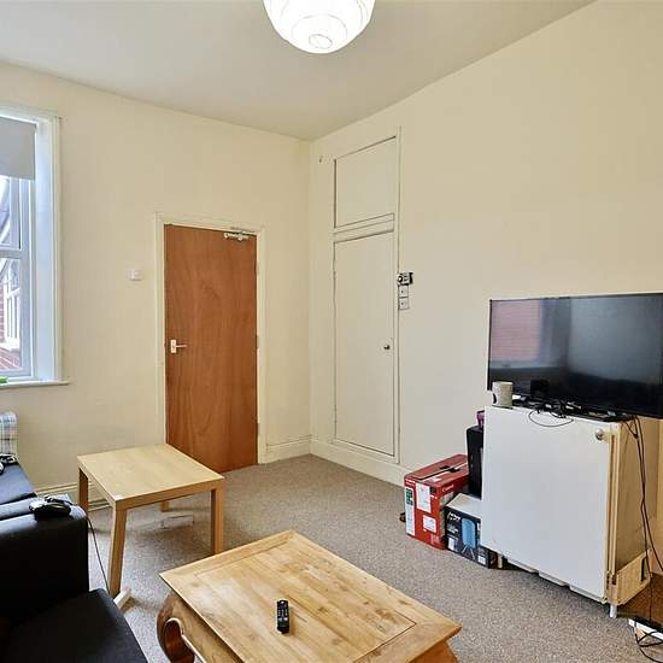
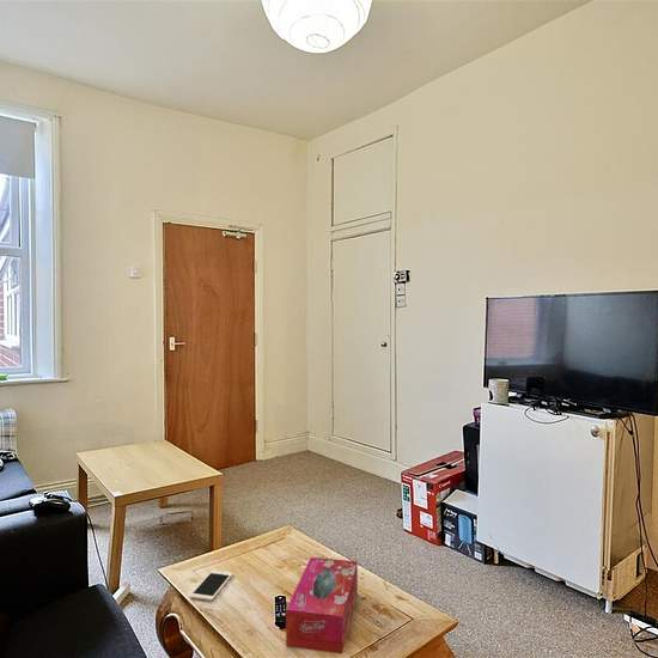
+ cell phone (212, 584)
+ tissue box (324, 599)
